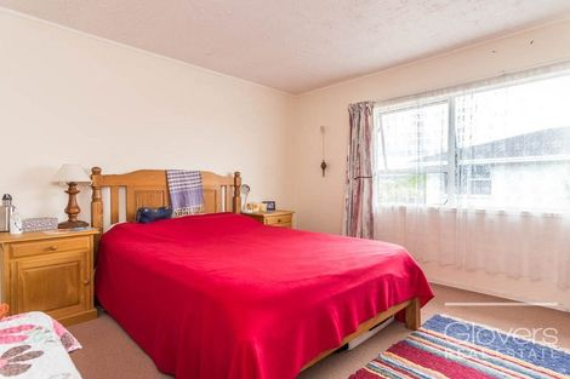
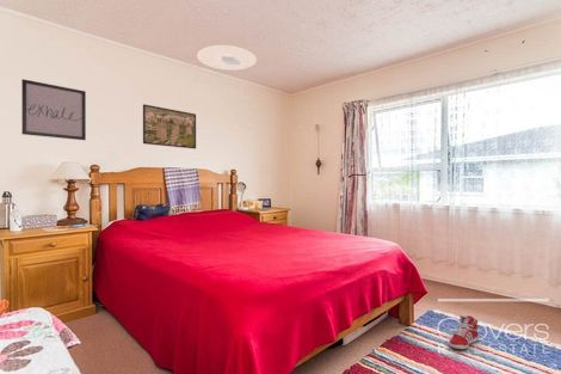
+ wall art (55, 111)
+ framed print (171, 128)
+ sneaker (463, 330)
+ ceiling light (227, 55)
